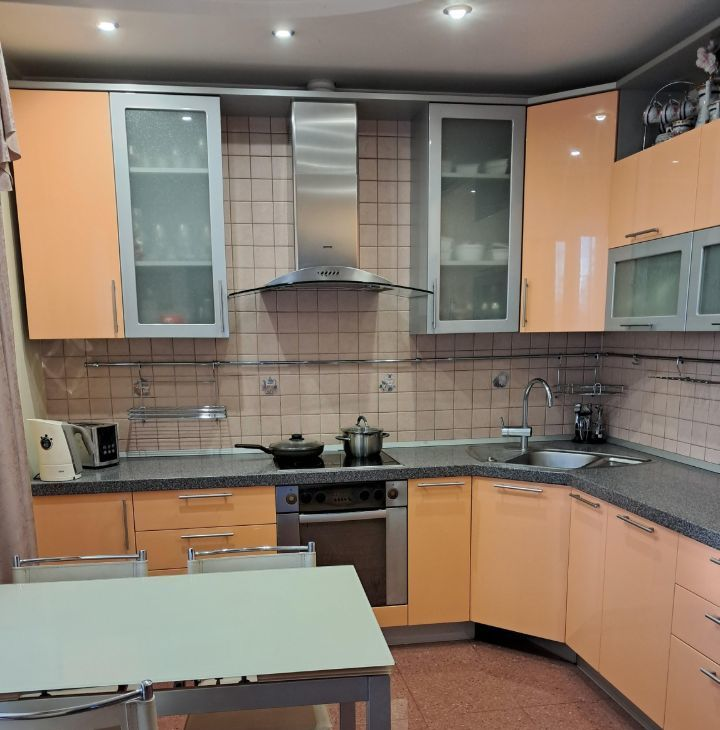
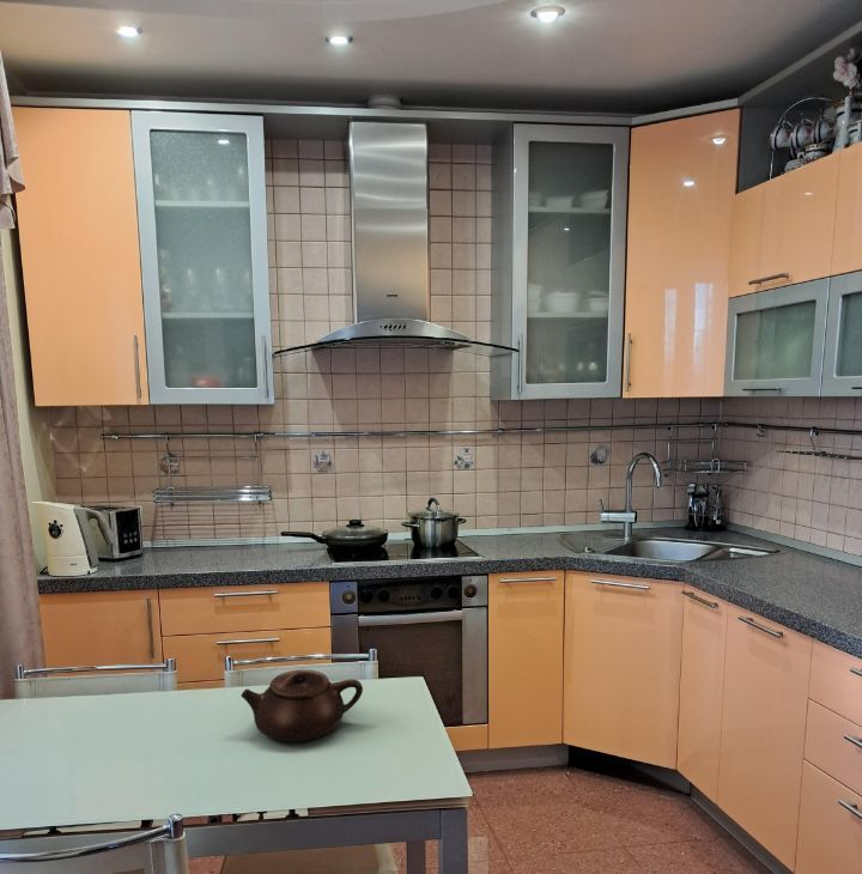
+ teapot (302, 698)
